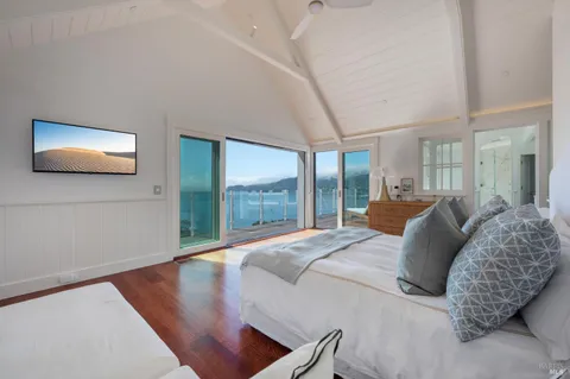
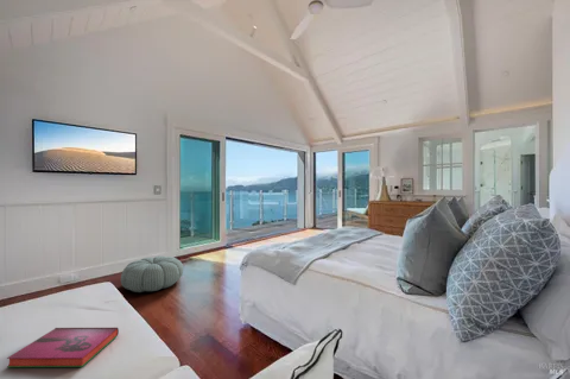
+ pouf (153, 272)
+ hardback book (68, 345)
